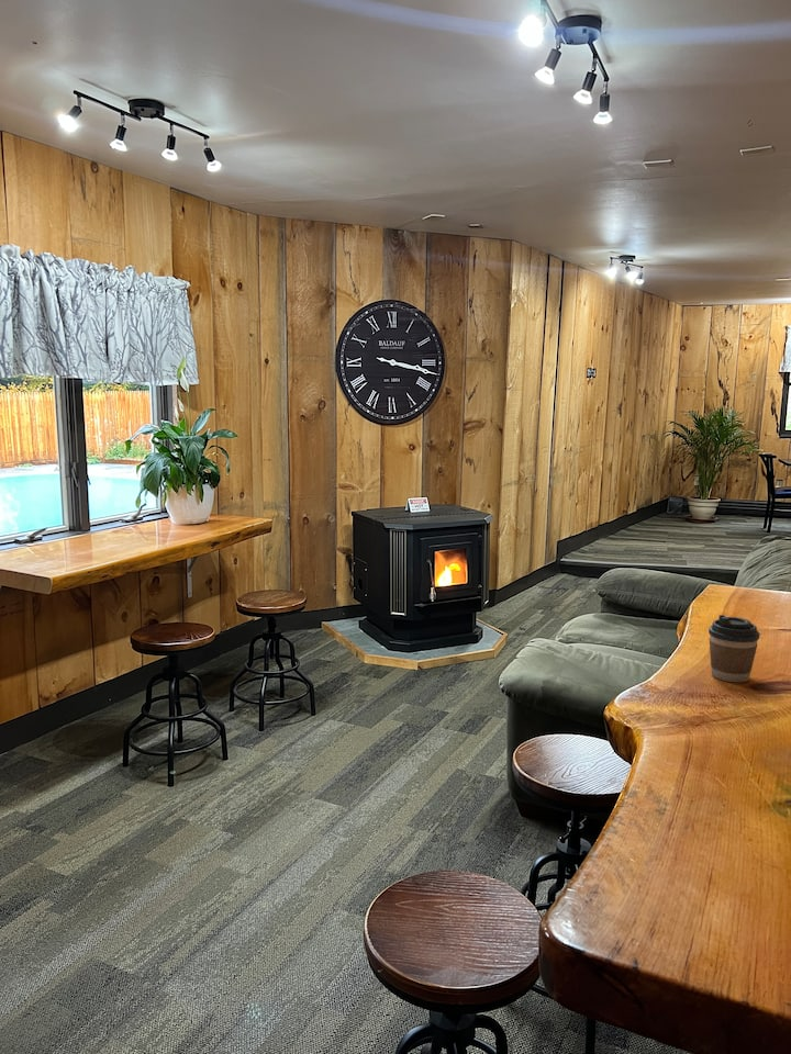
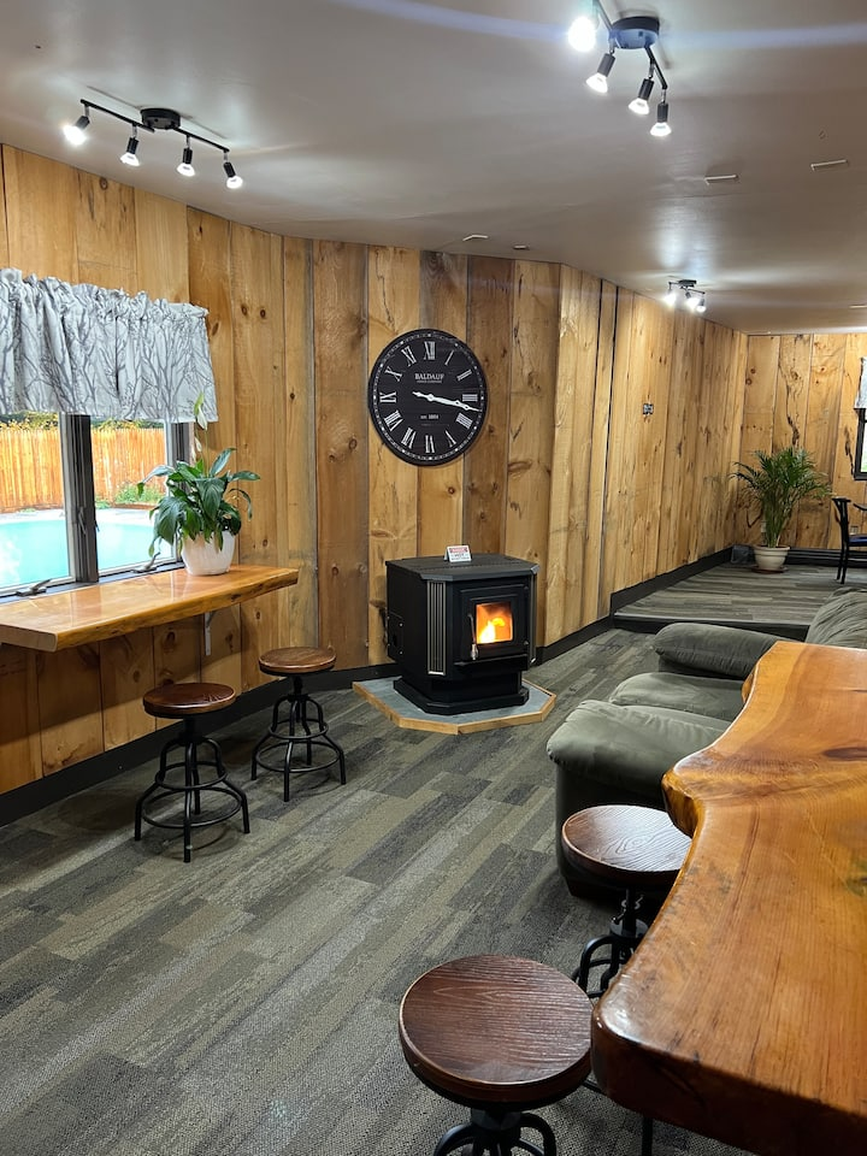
- coffee cup (732, 646)
